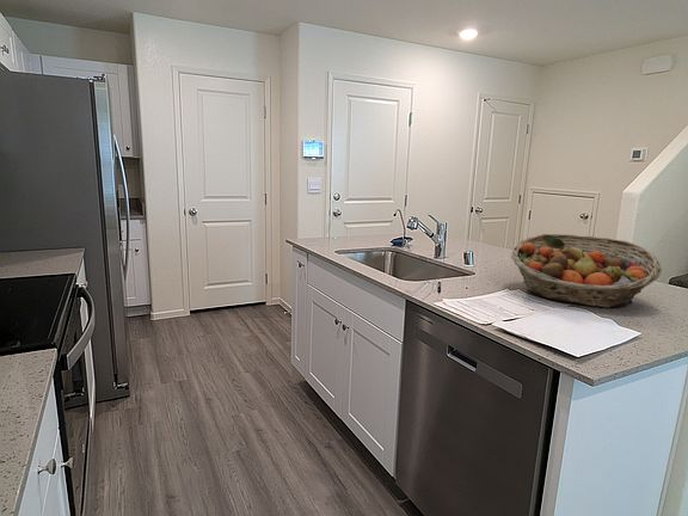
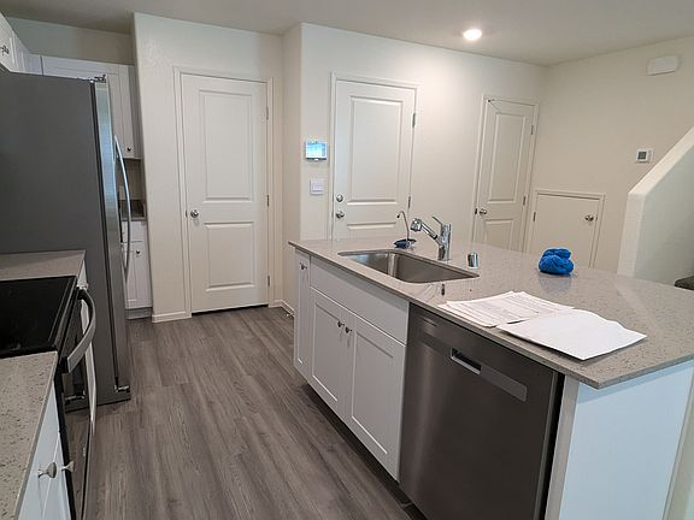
- fruit basket (579, 268)
